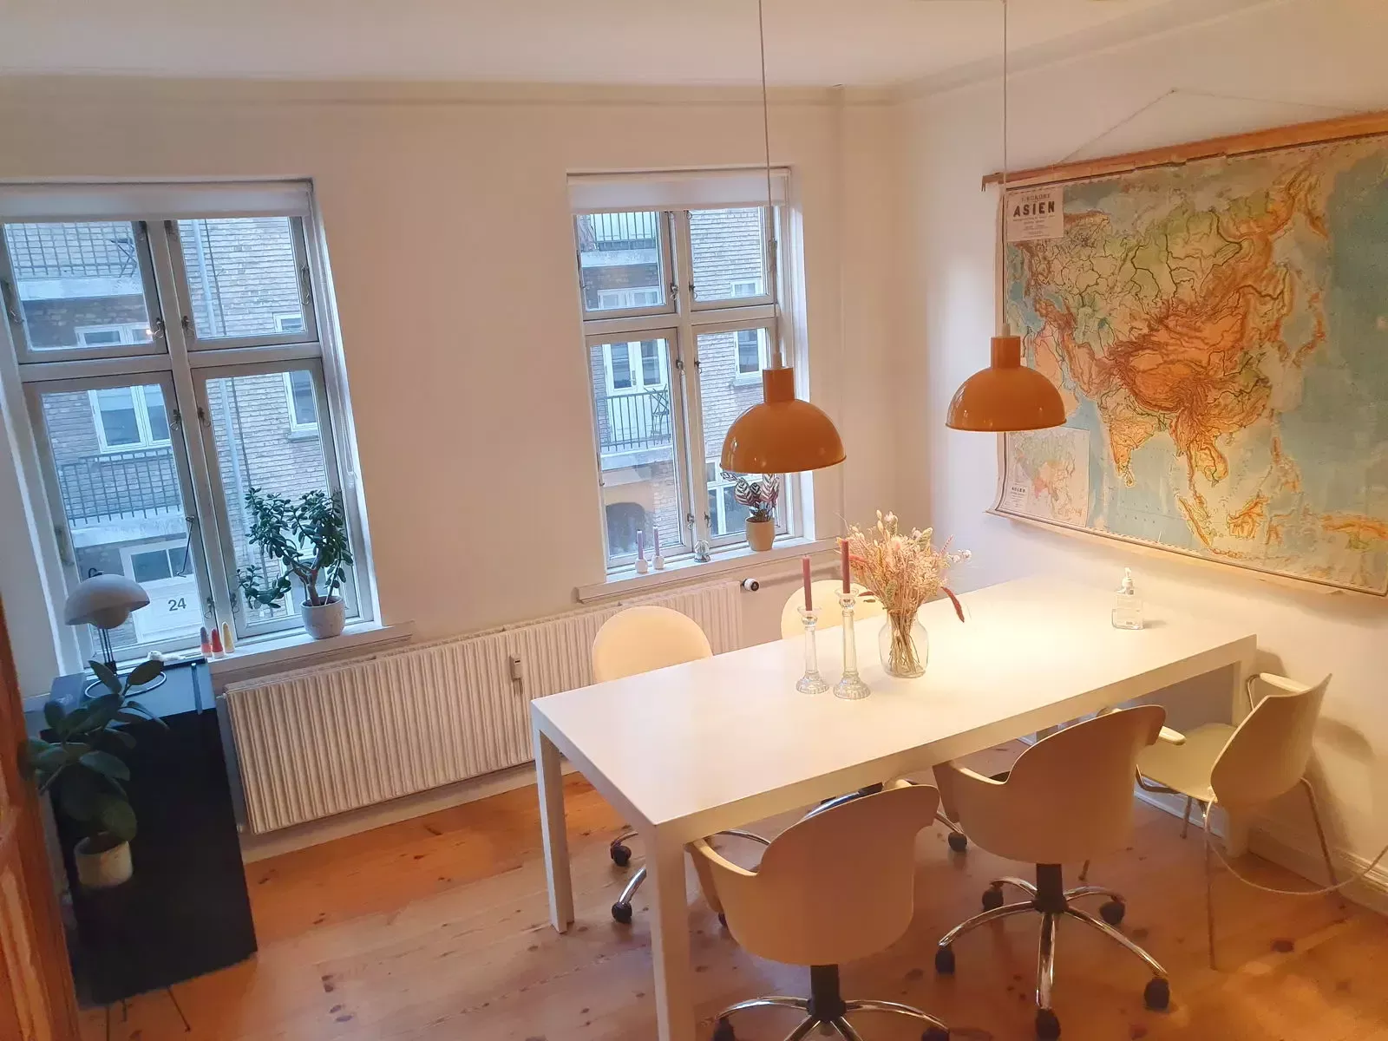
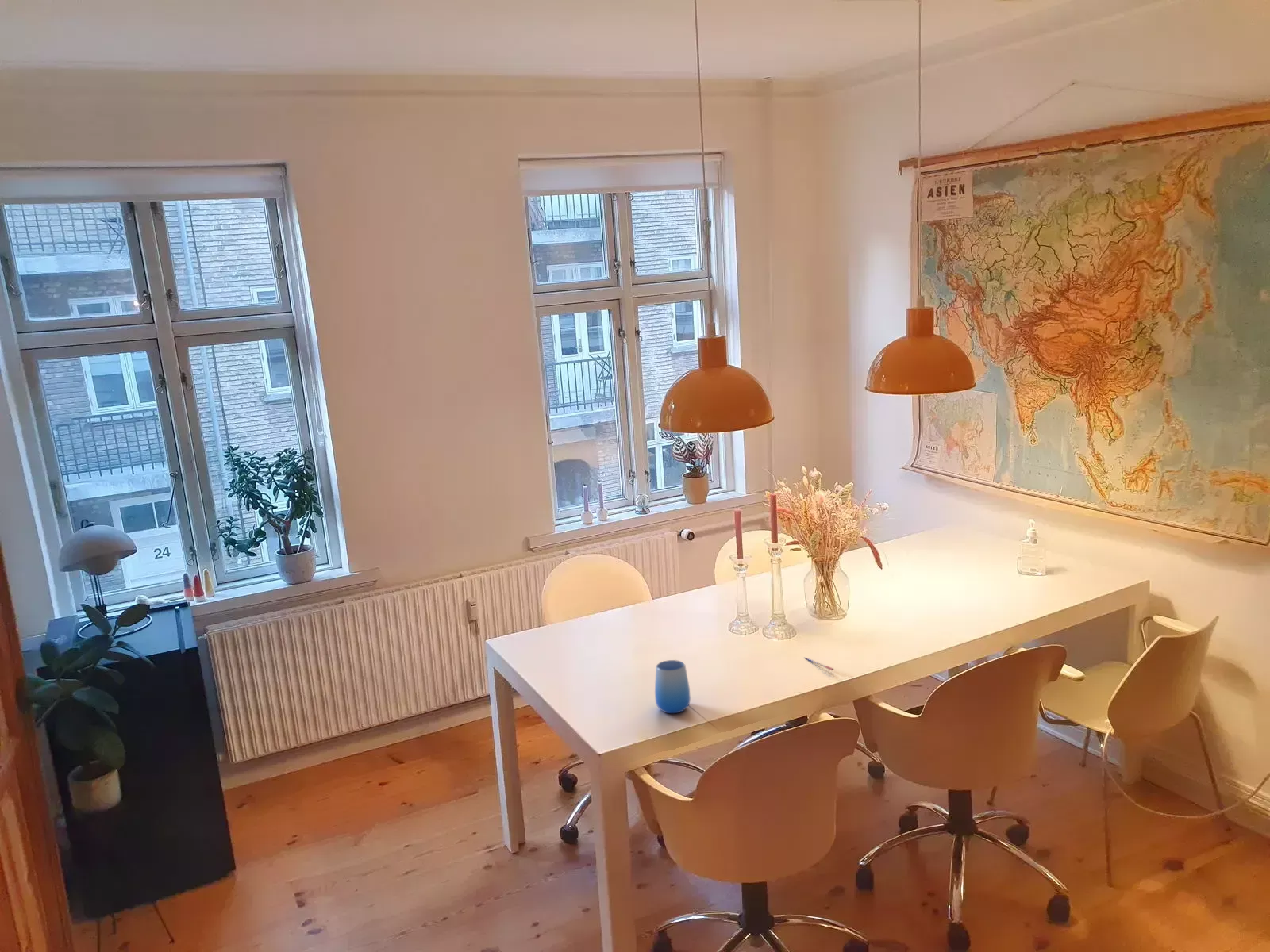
+ pen (817, 662)
+ cup (672, 686)
